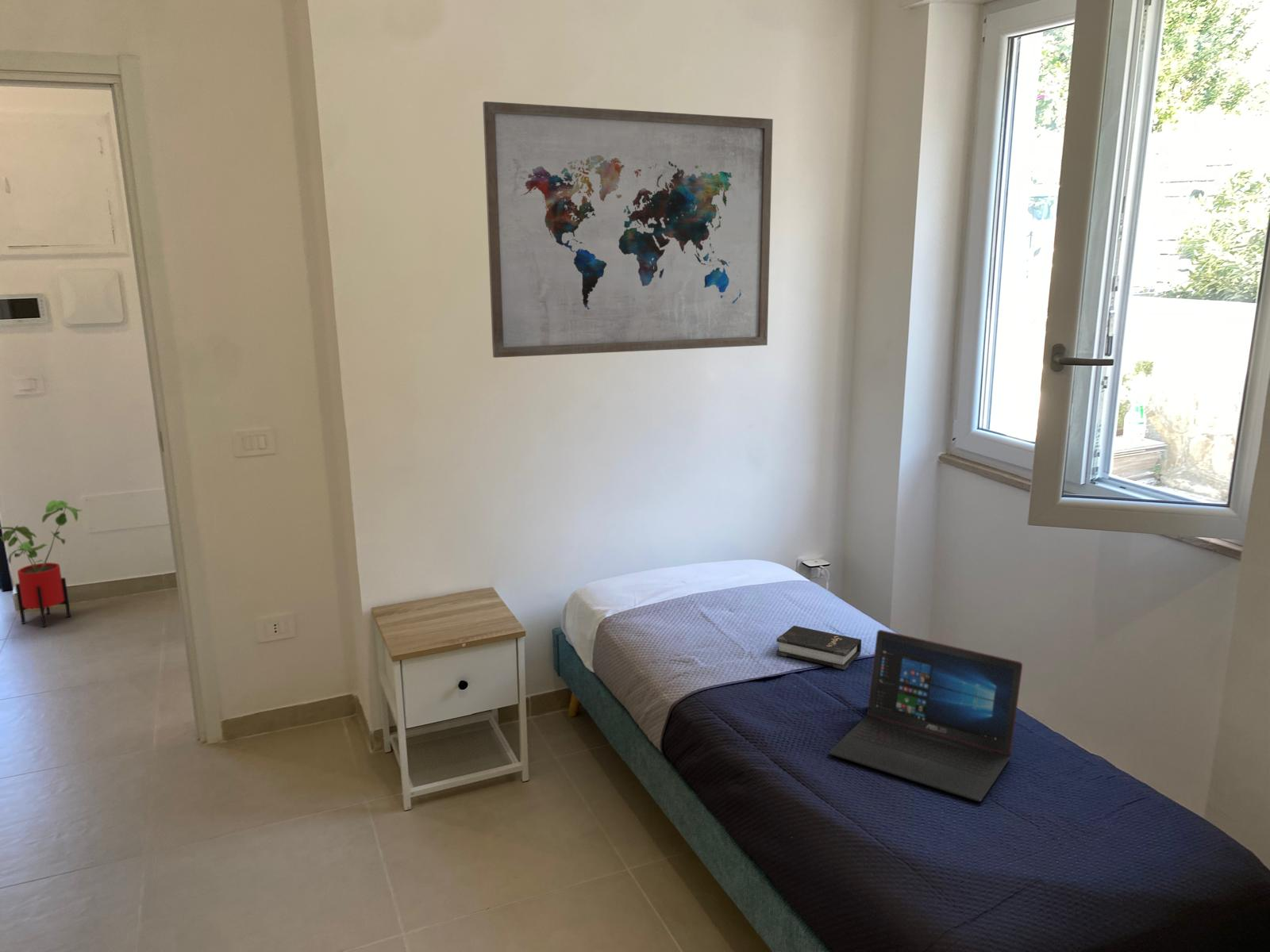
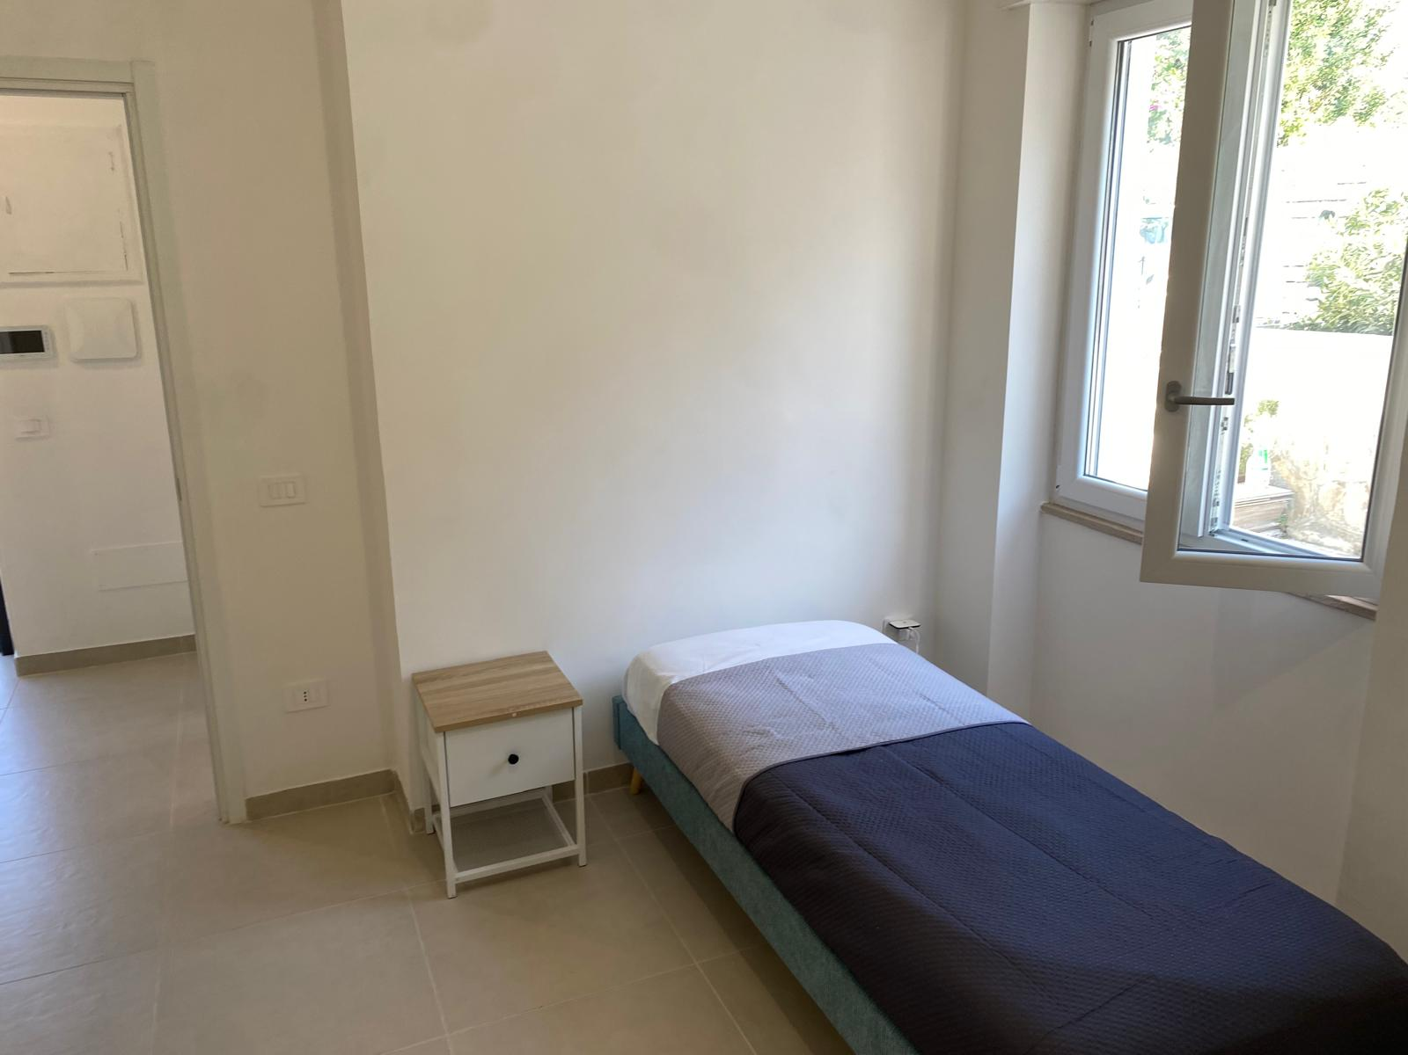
- laptop (924, 709)
- house plant (42, 561)
- wall art (637, 234)
- hardback book (818, 646)
